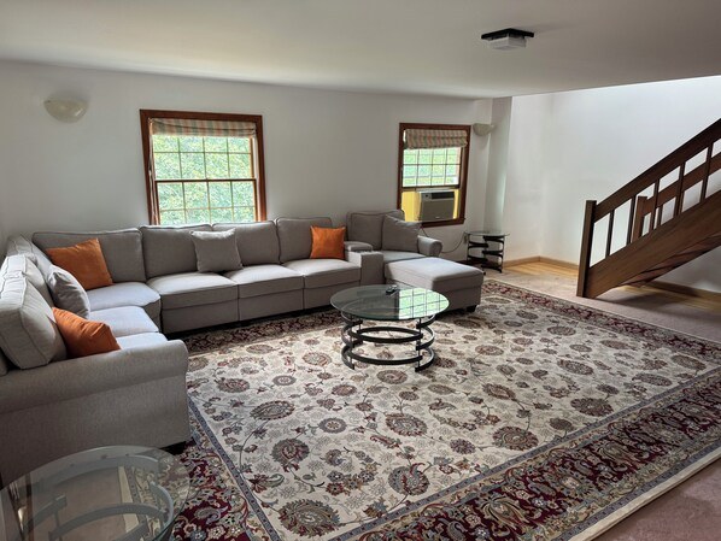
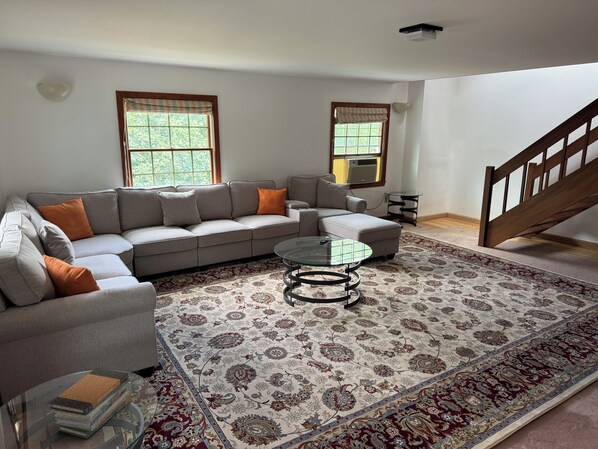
+ book stack (93, 401)
